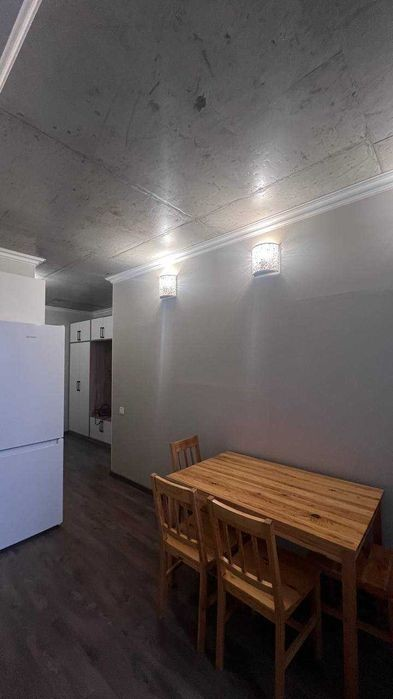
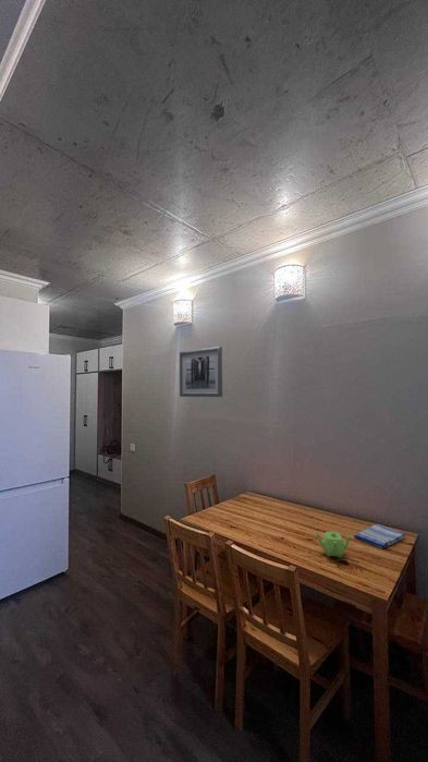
+ dish towel (379, 535)
+ teapot (333, 544)
+ wall art (199, 373)
